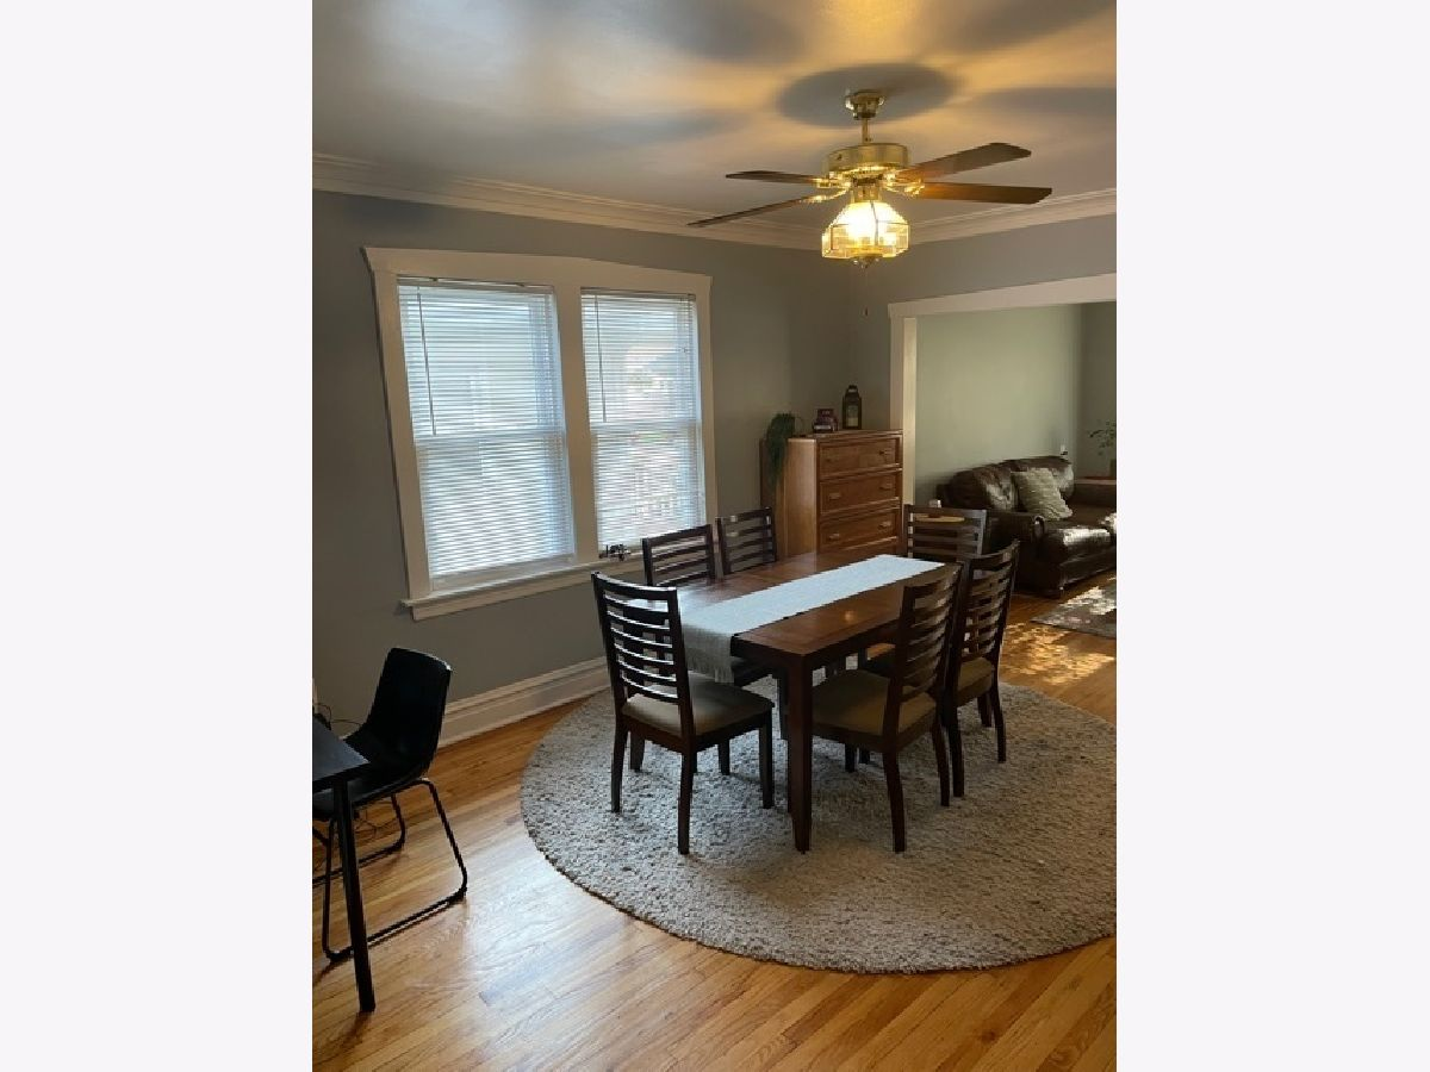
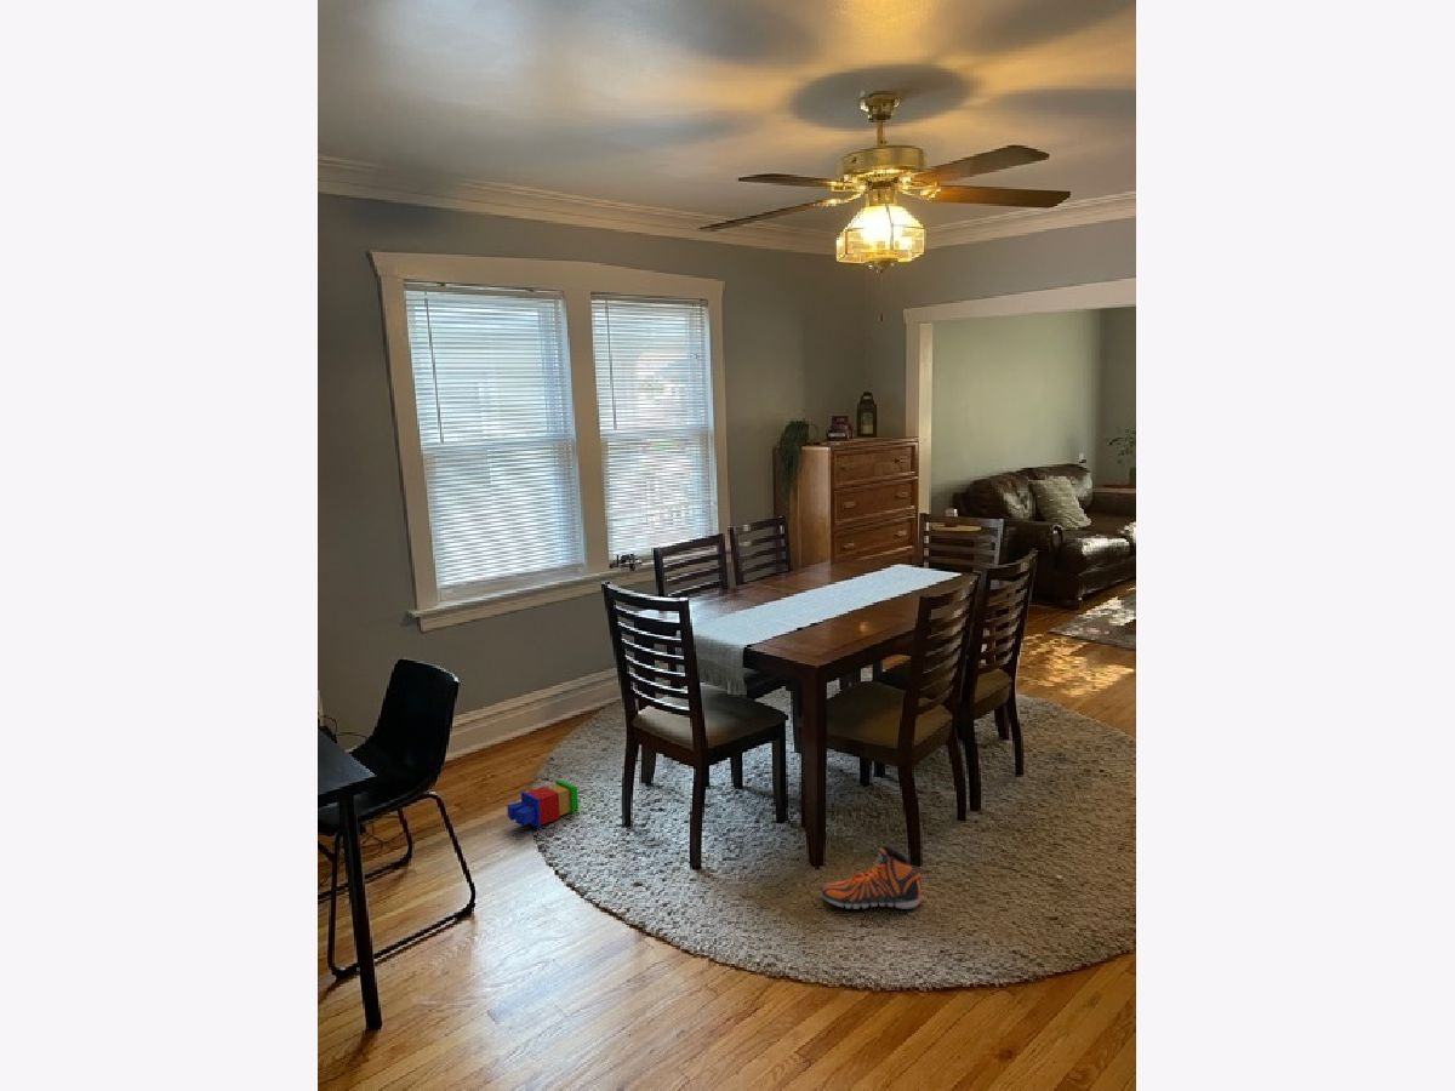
+ stacking toy (542, 805)
+ sneaker (871, 874)
